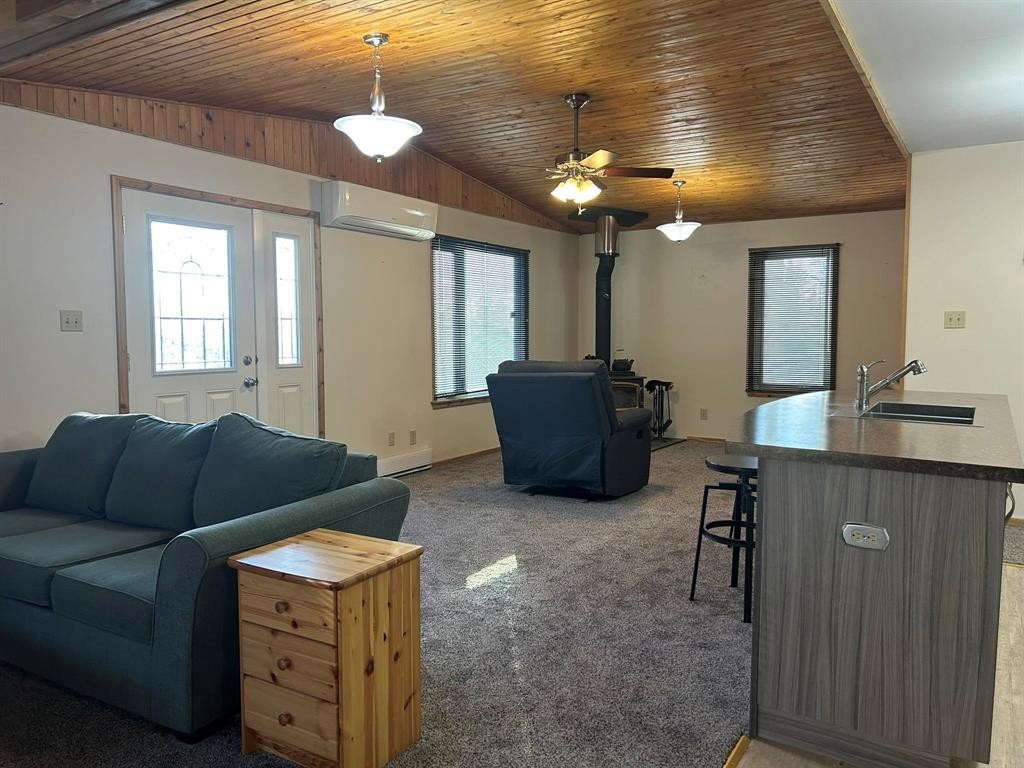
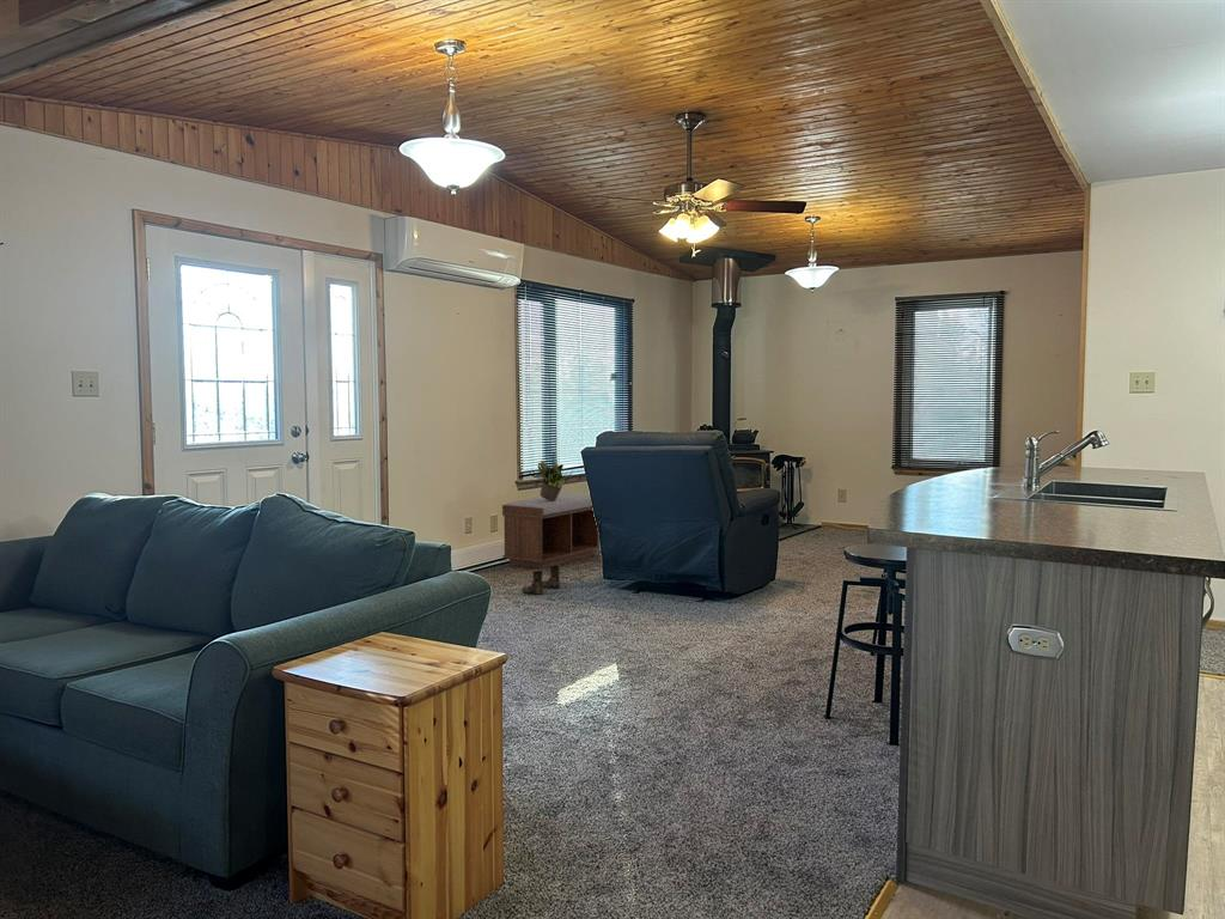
+ bench (553, 528)
+ boots (541, 579)
+ potted plant (544, 479)
